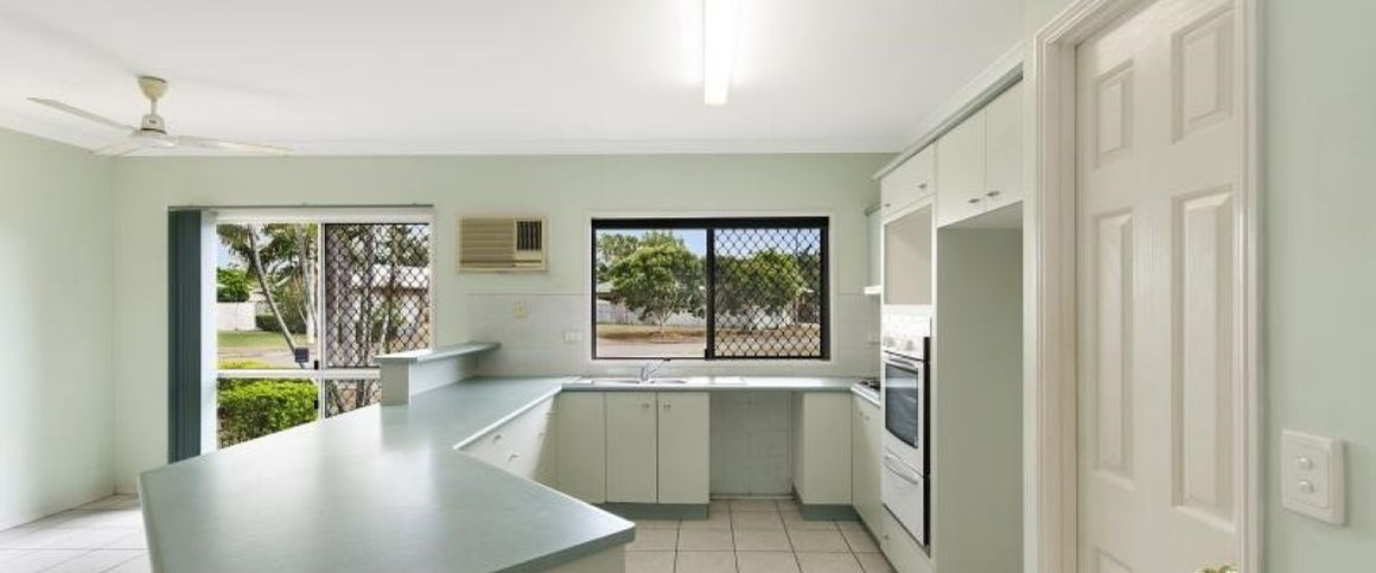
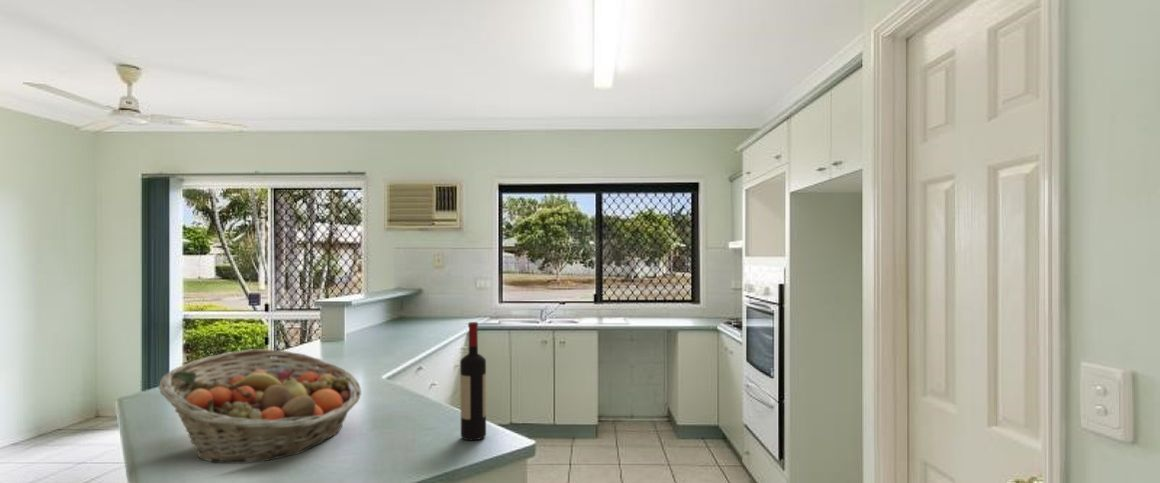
+ wine bottle (473, 379)
+ fruit basket (269, 399)
